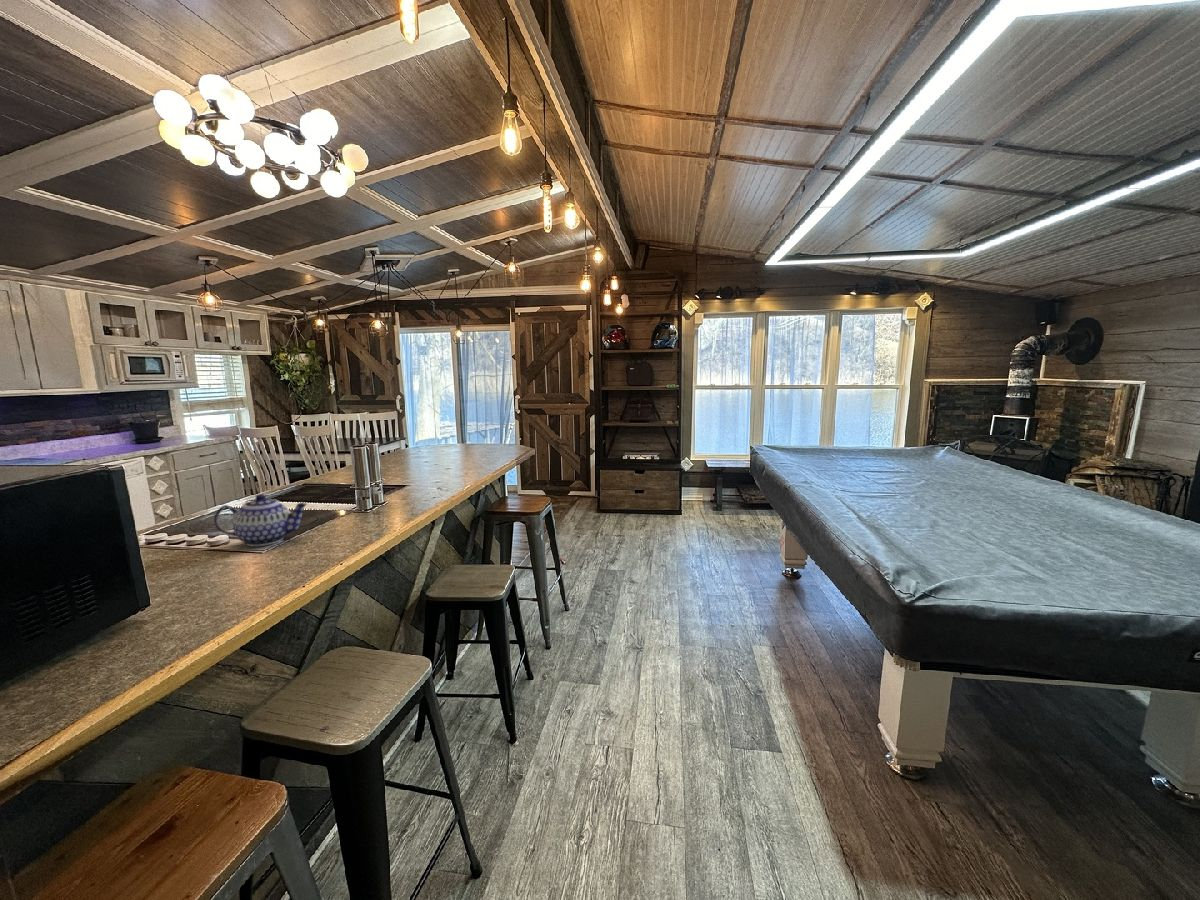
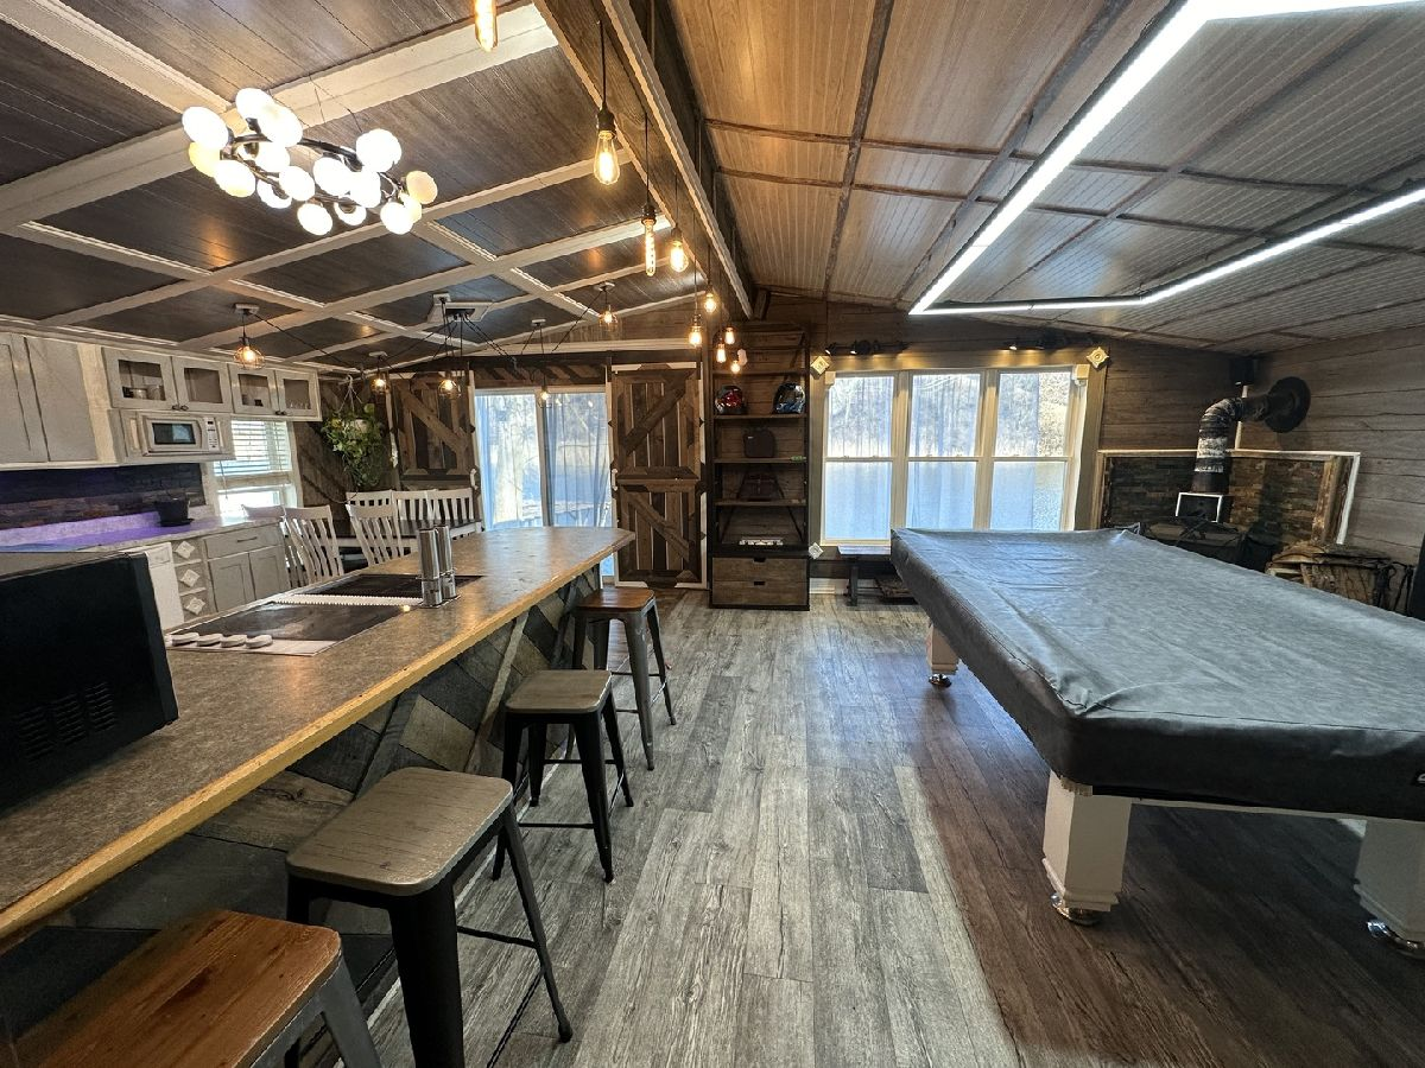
- teapot (262, 517)
